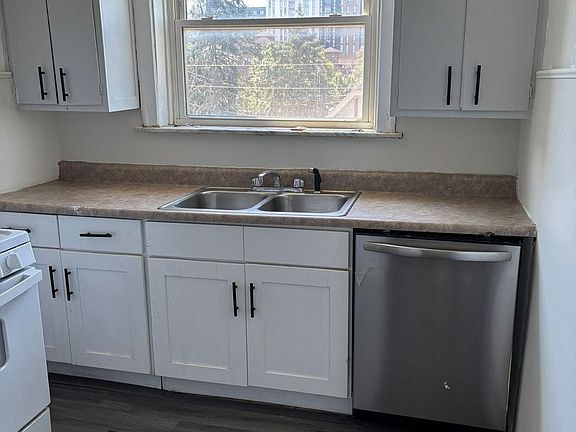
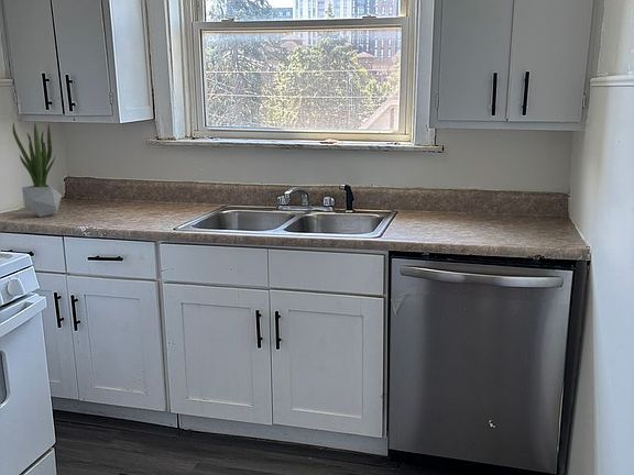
+ potted plant (39, 169)
